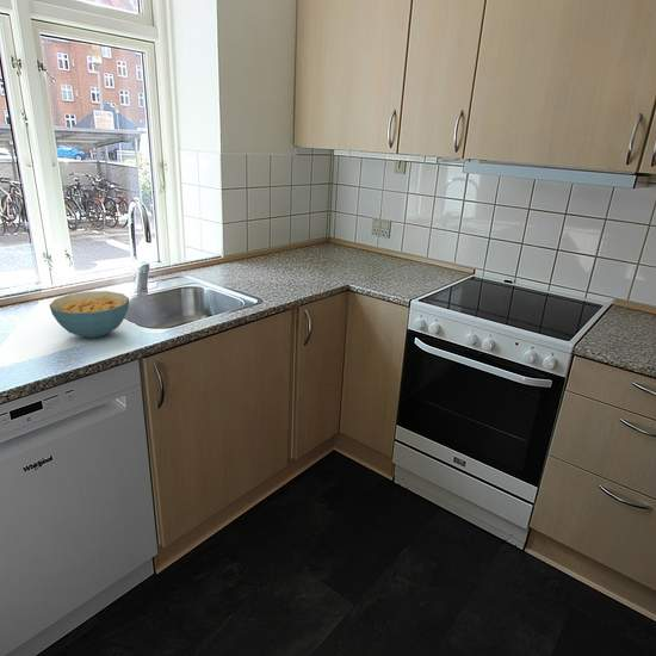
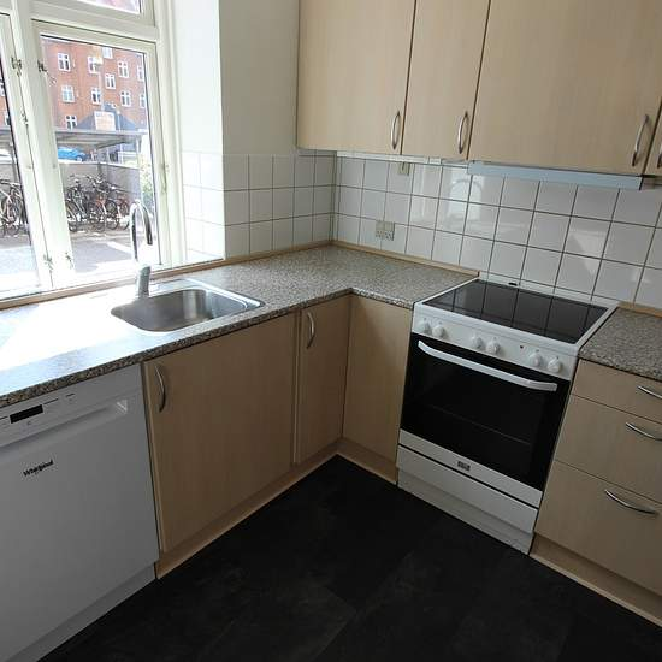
- cereal bowl (92, 317)
